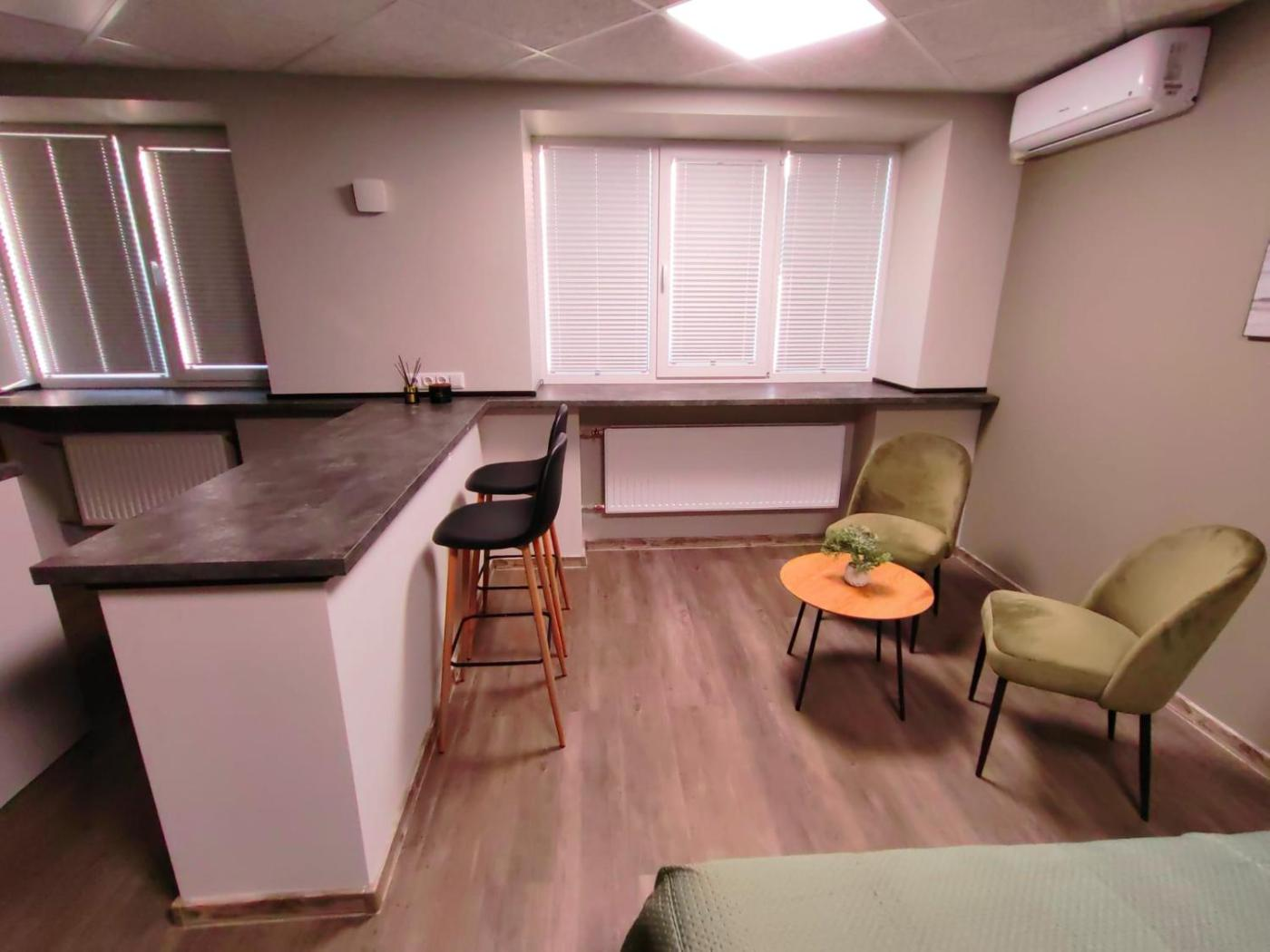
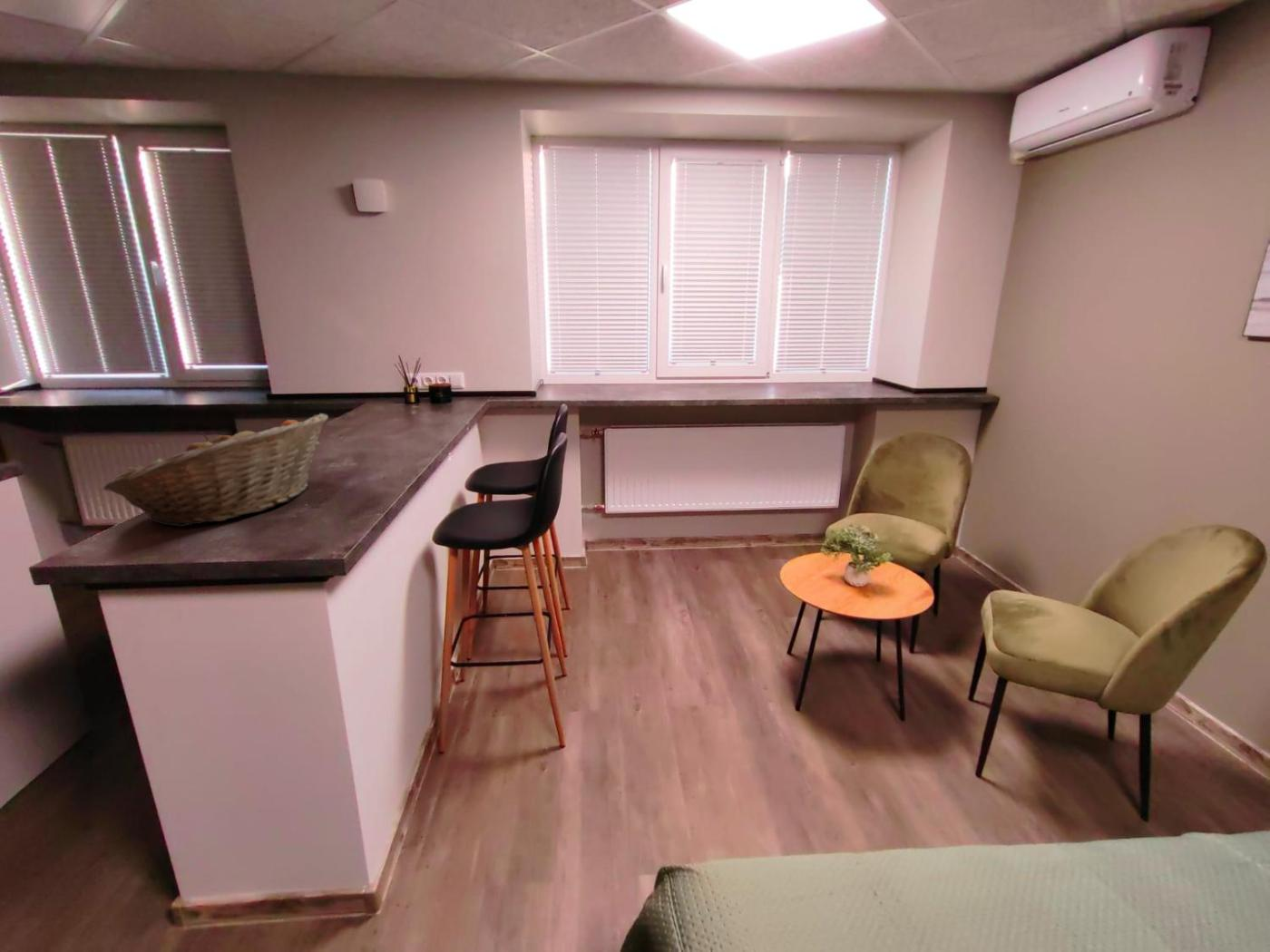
+ fruit basket (234, 462)
